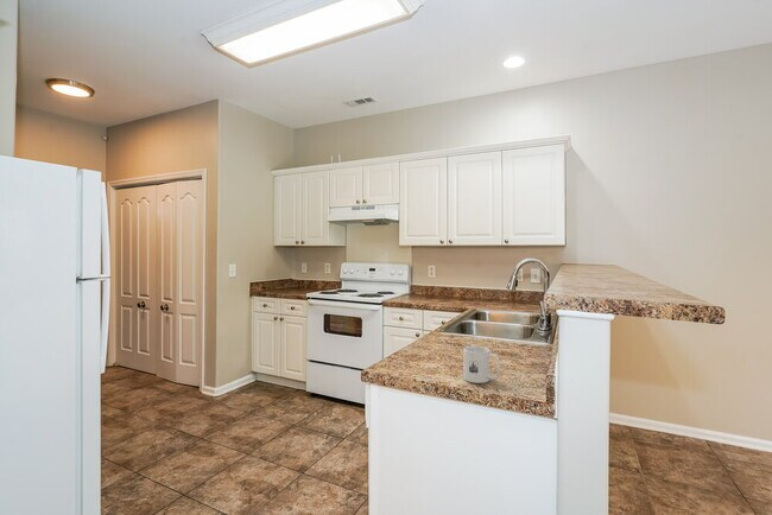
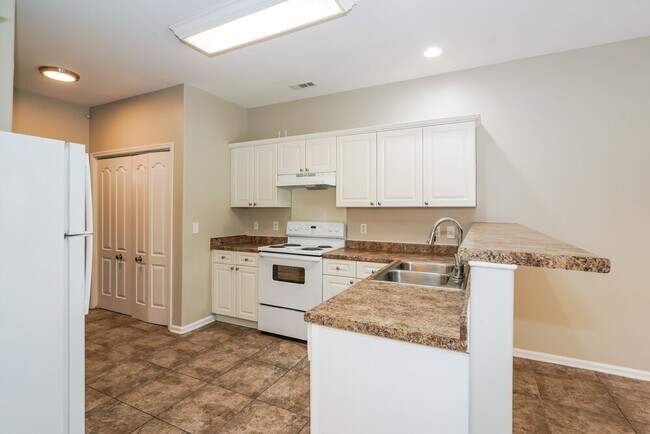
- mug (481, 364)
